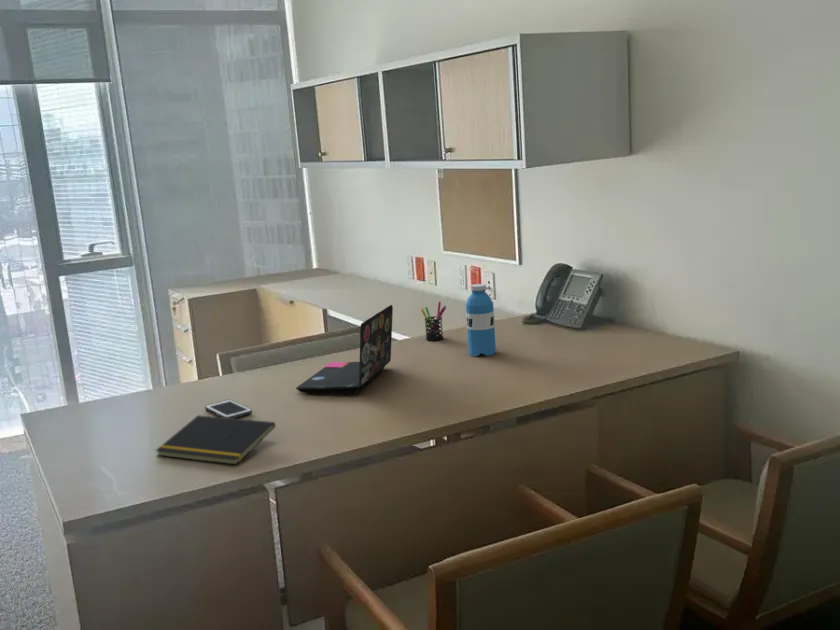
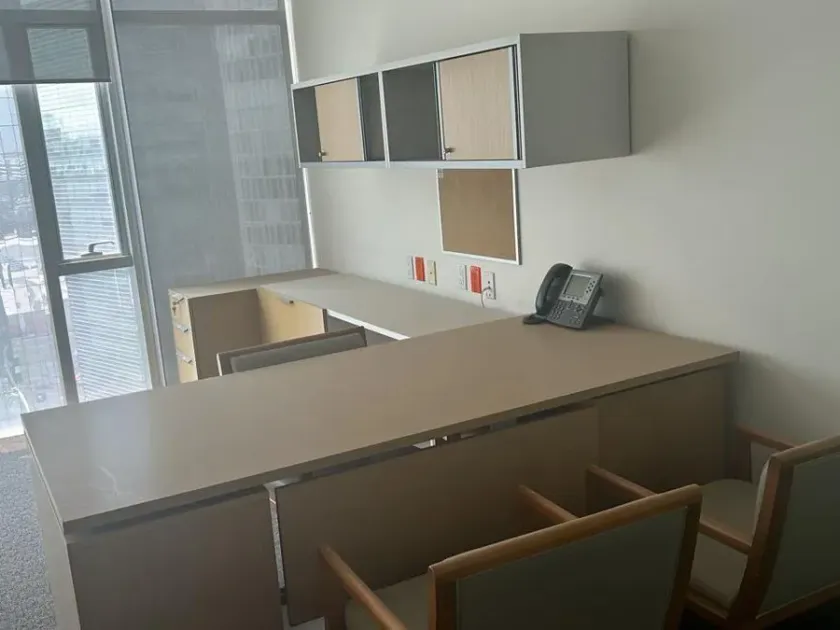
- pen holder (433, 320)
- laptop (360, 346)
- notepad (216, 438)
- water bottle (480, 319)
- cell phone (228, 409)
